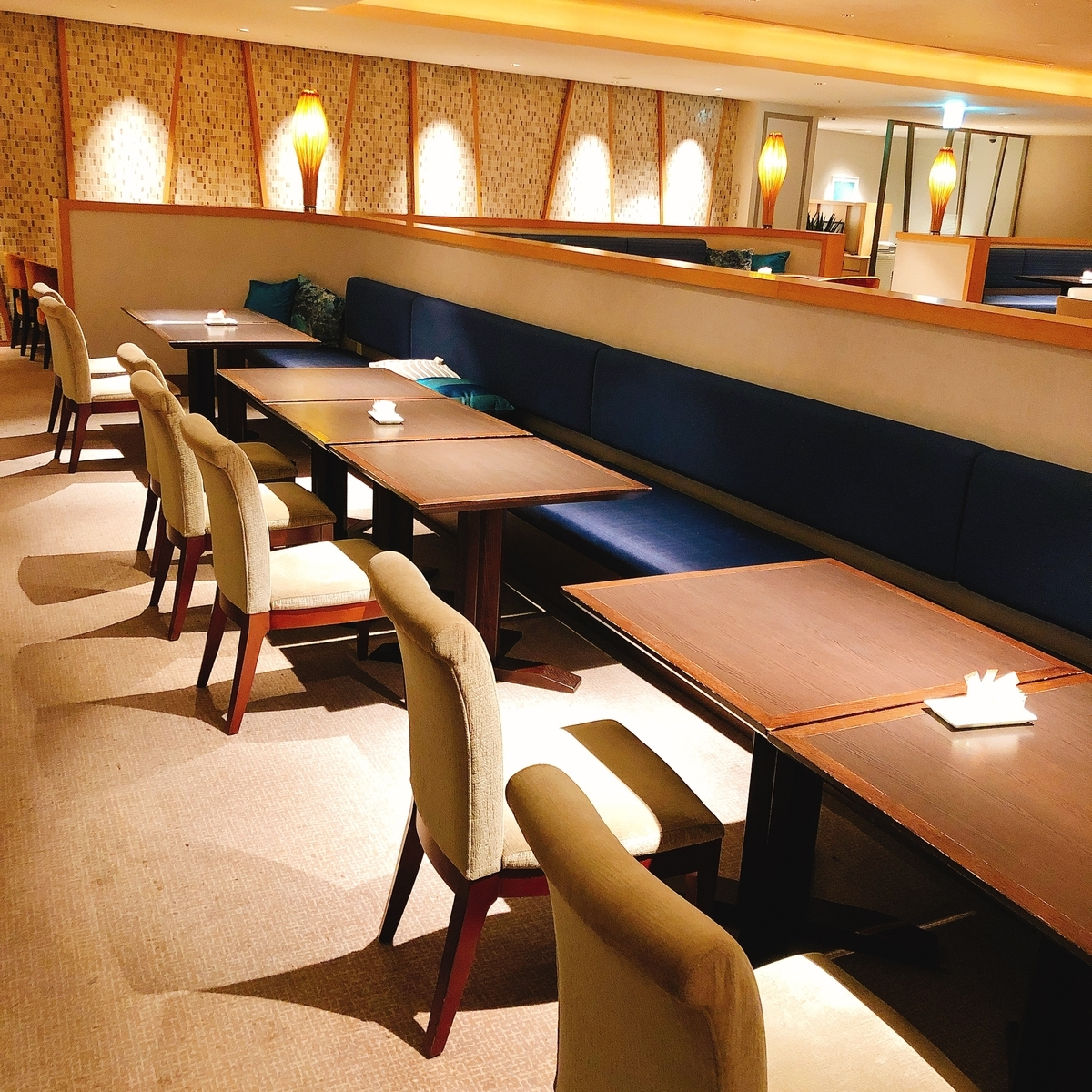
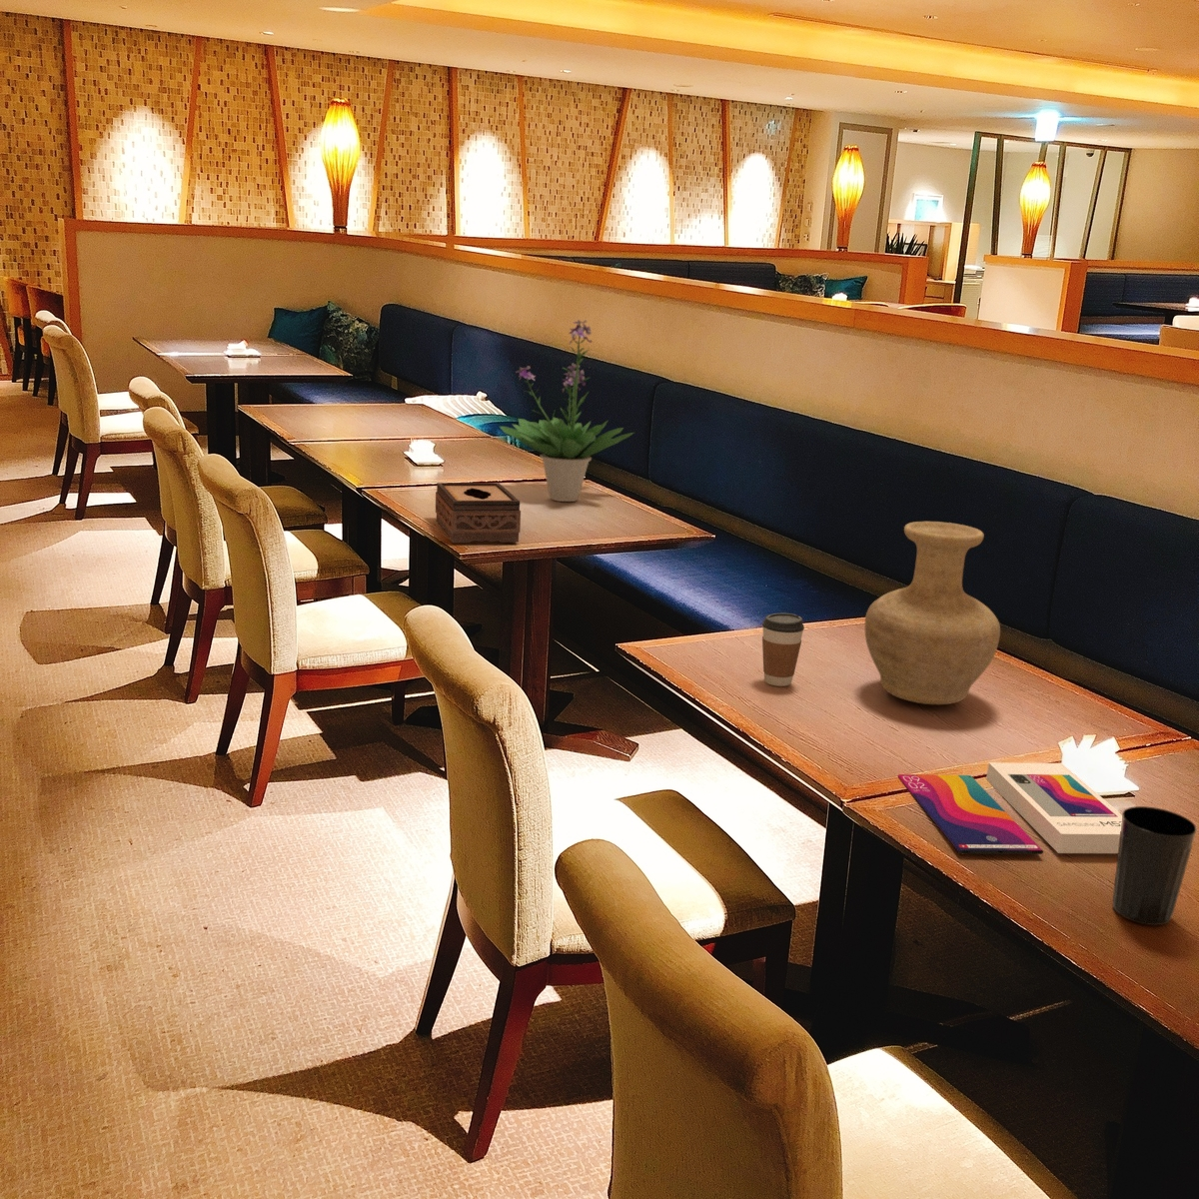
+ vase (933, 615)
+ potted plant (570, 410)
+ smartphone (1015, 805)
+ cup (1150, 867)
+ coffee cup (781, 650)
+ tissue box (477, 512)
